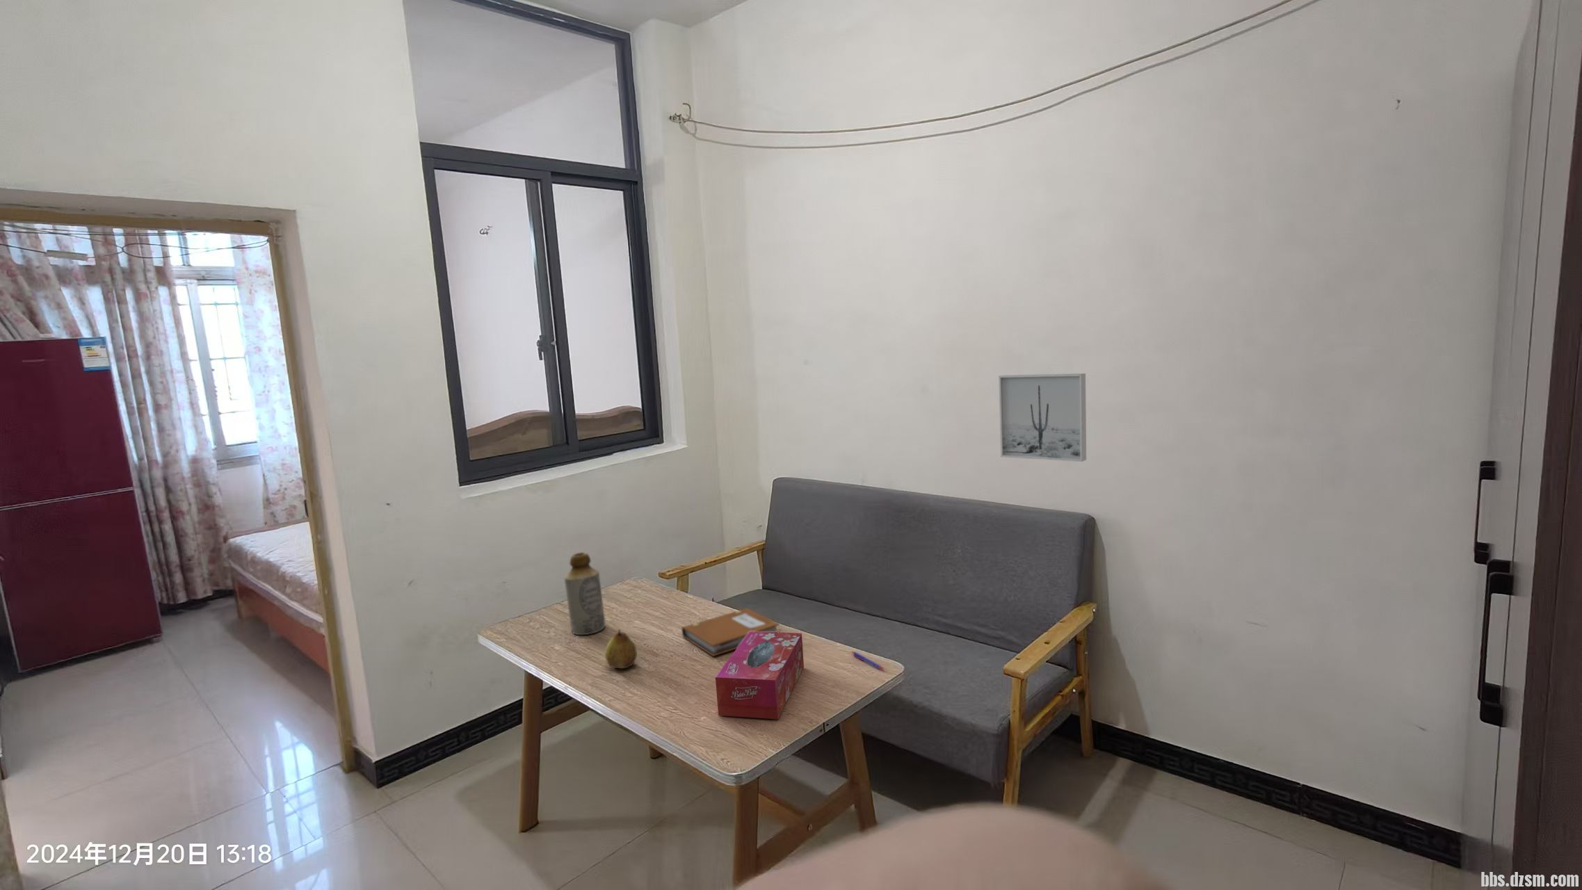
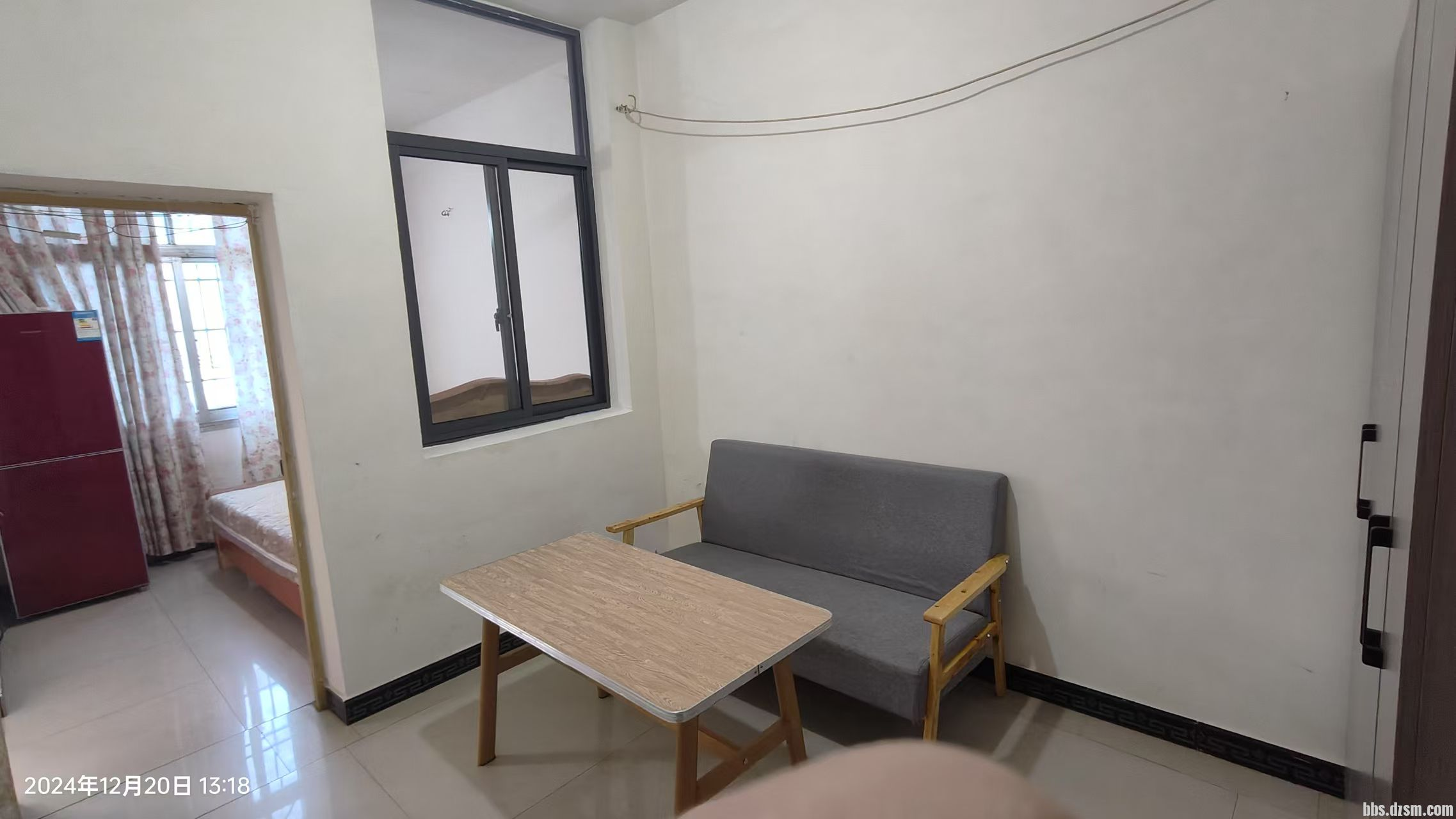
- tissue box (762, 672)
- bottle (583, 591)
- fruit (619, 645)
- wall art (1041, 416)
- pen (868, 661)
- notebook (731, 629)
